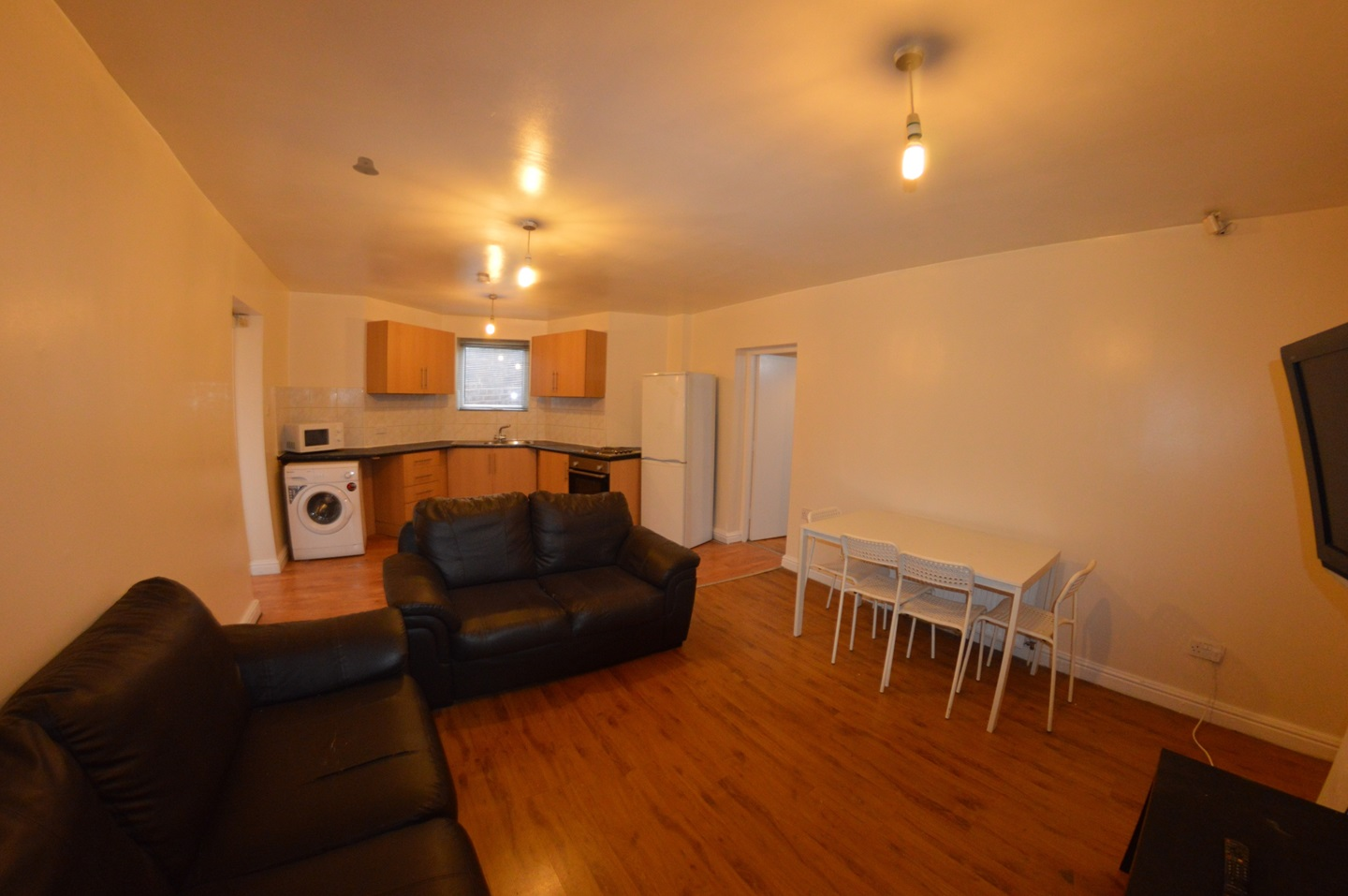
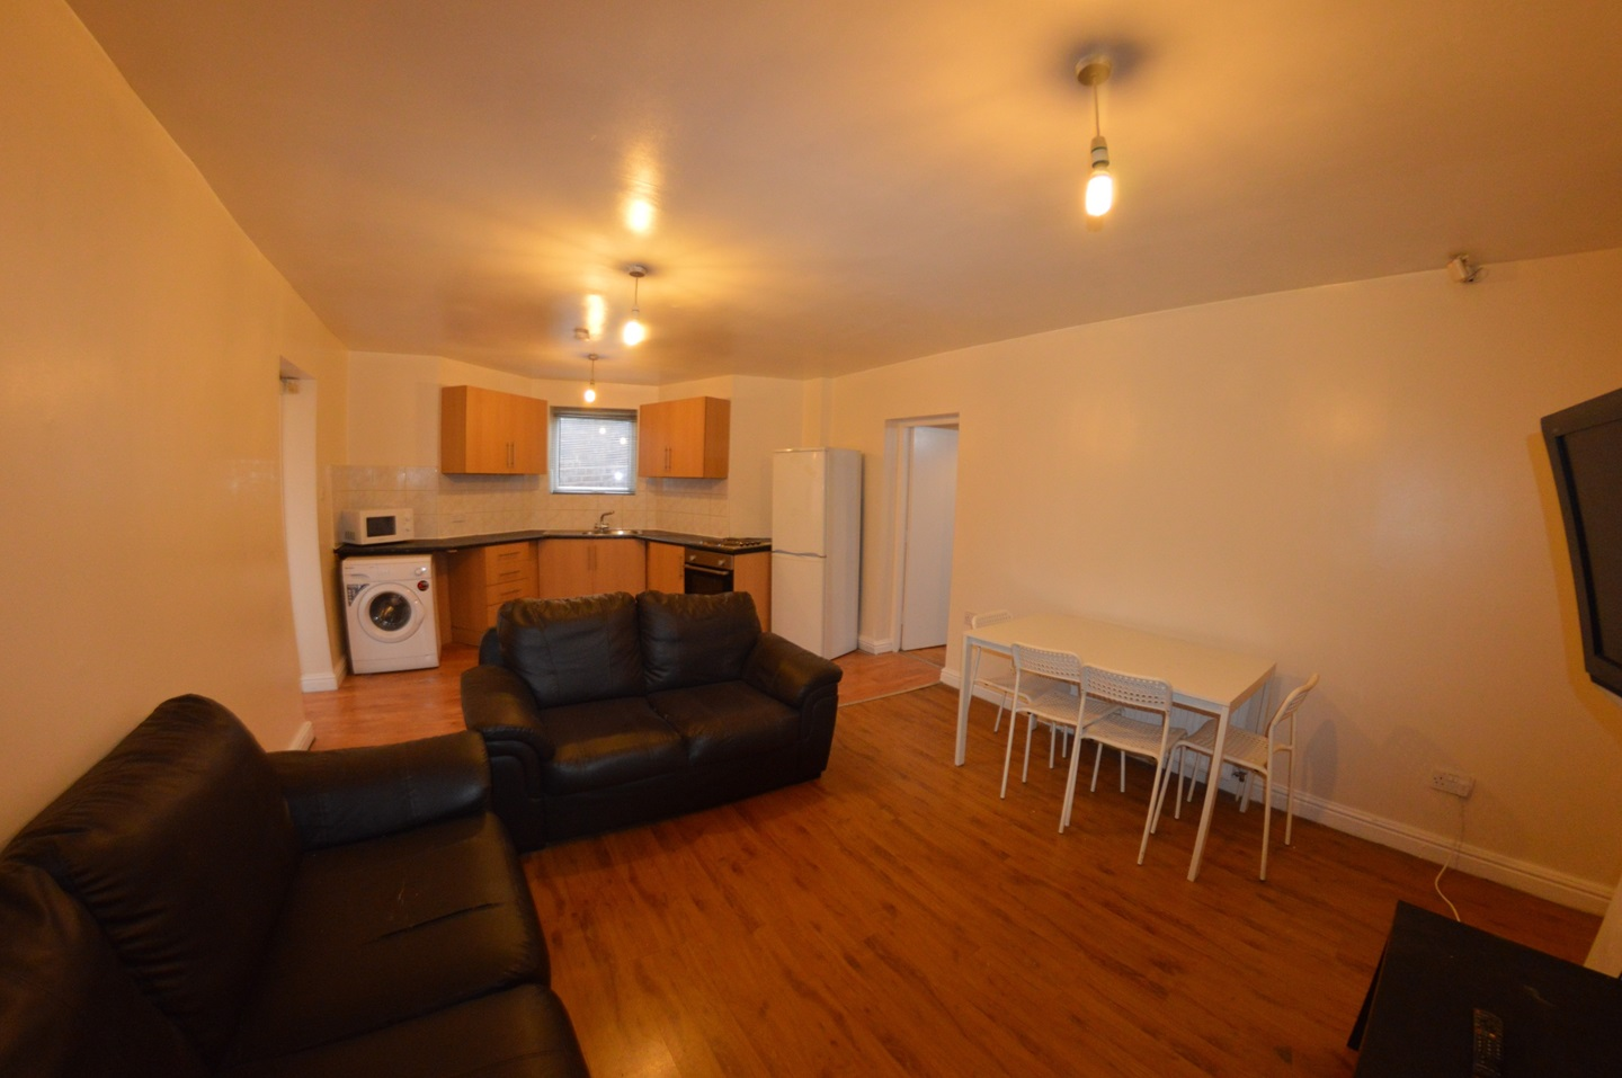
- recessed light (365, 166)
